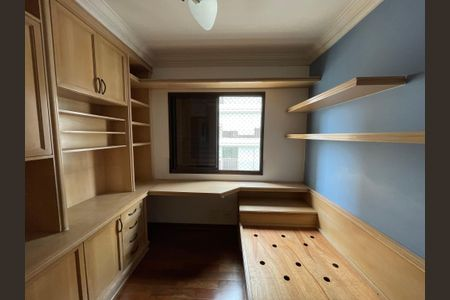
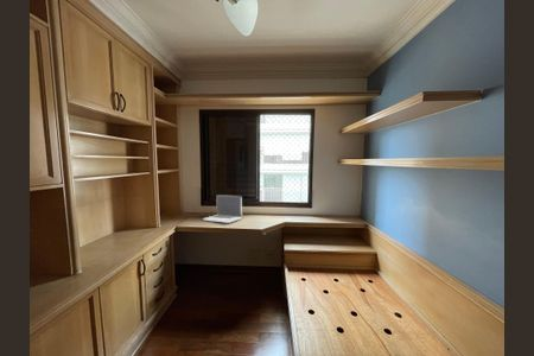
+ laptop computer (222, 208)
